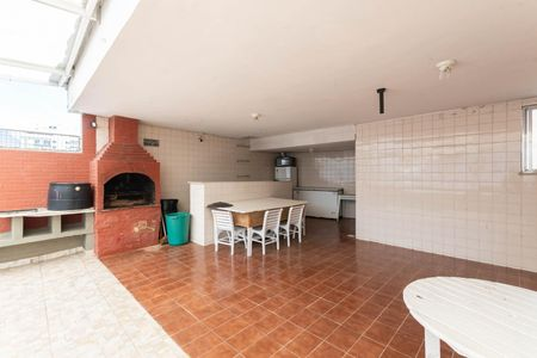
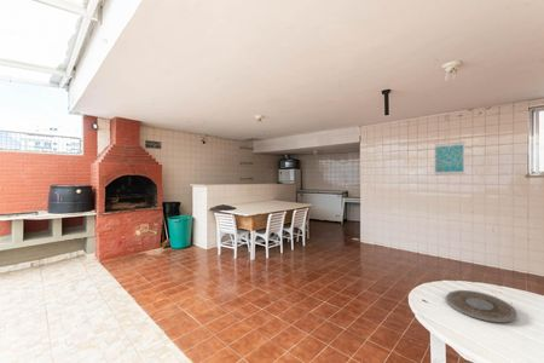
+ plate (479, 304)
+ wall art (448, 159)
